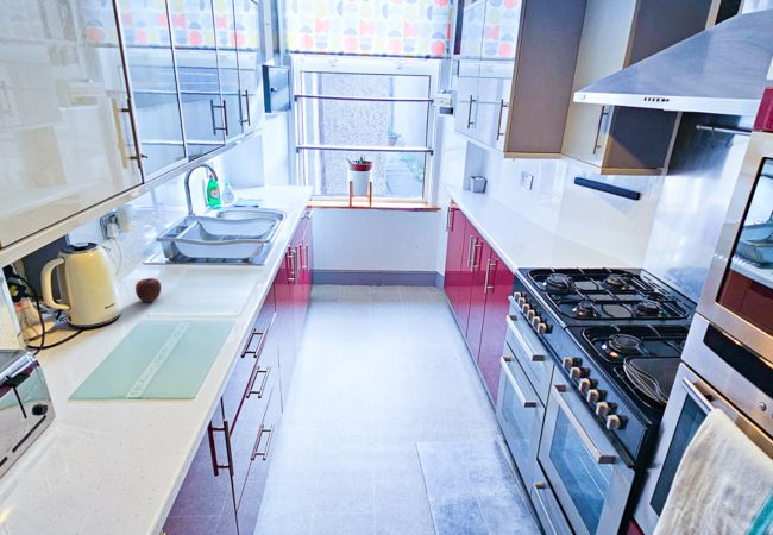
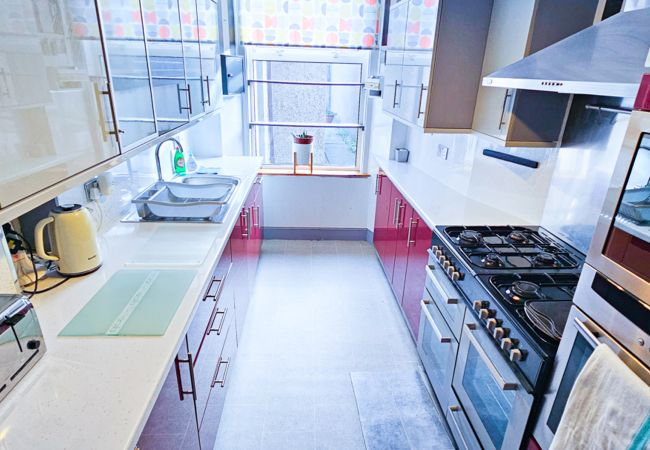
- apple (147, 289)
